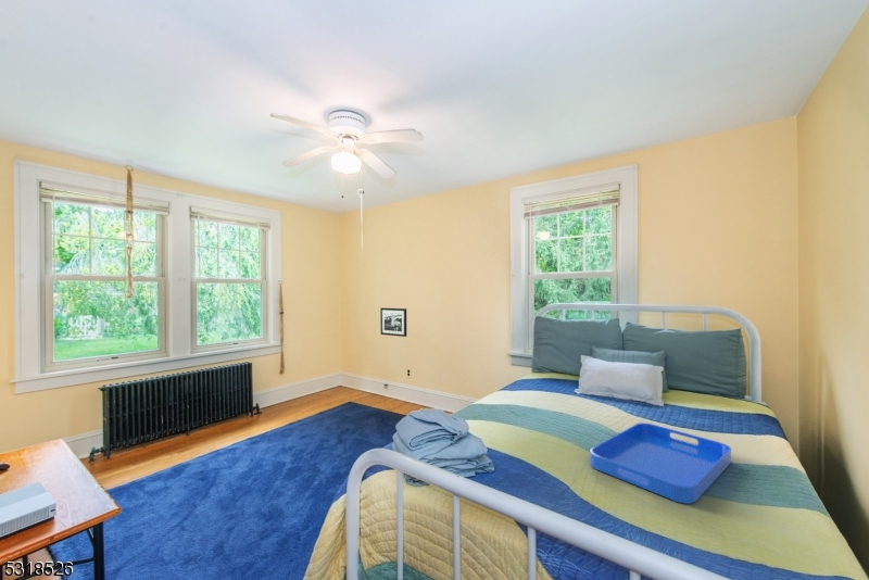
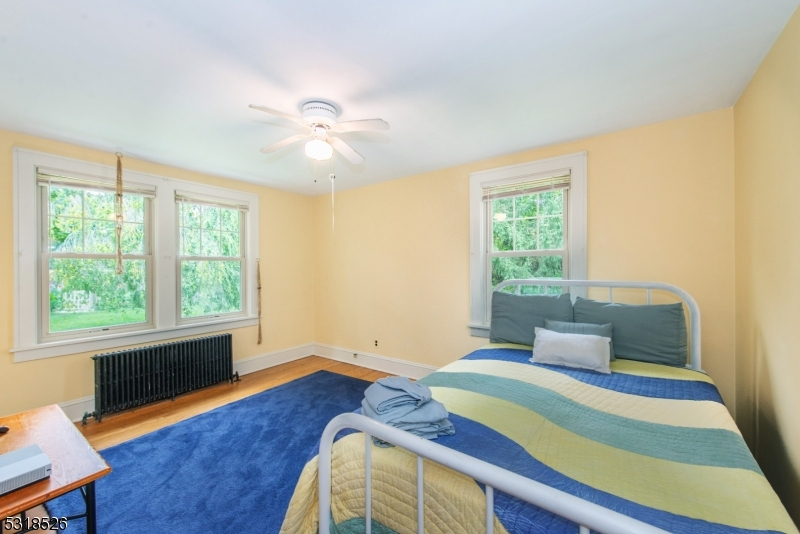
- picture frame (393, 321)
- serving tray (660, 455)
